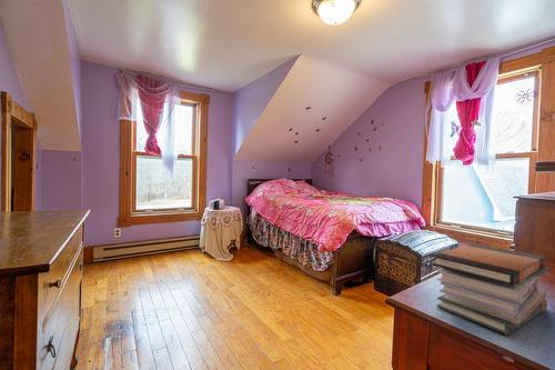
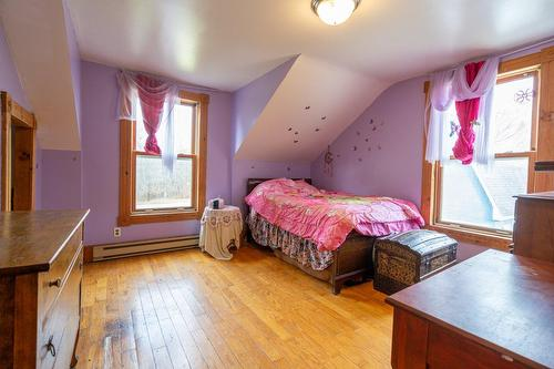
- book stack (490, 281)
